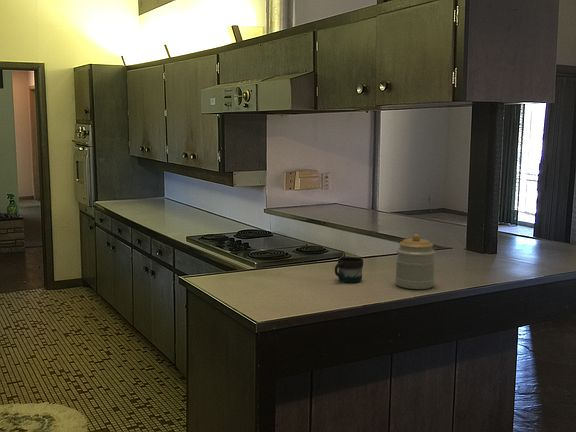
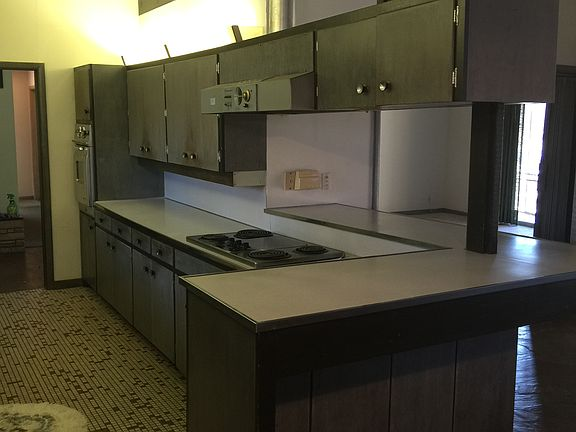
- jar (415, 259)
- mug (349, 270)
